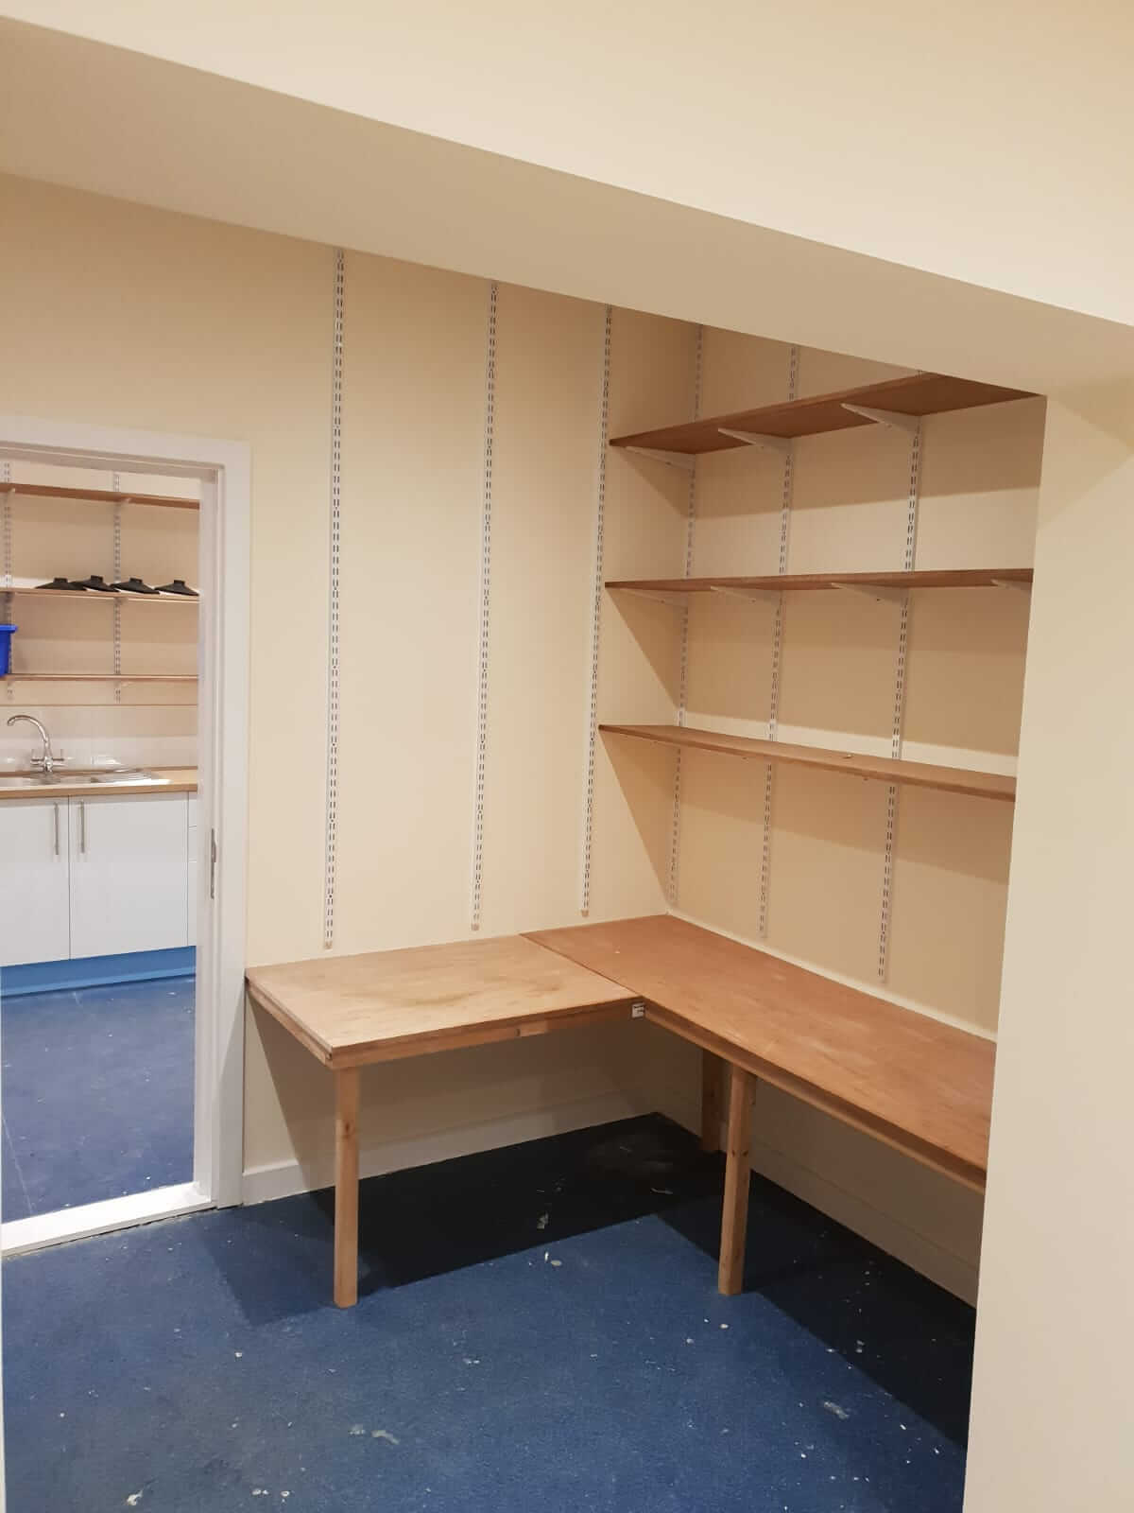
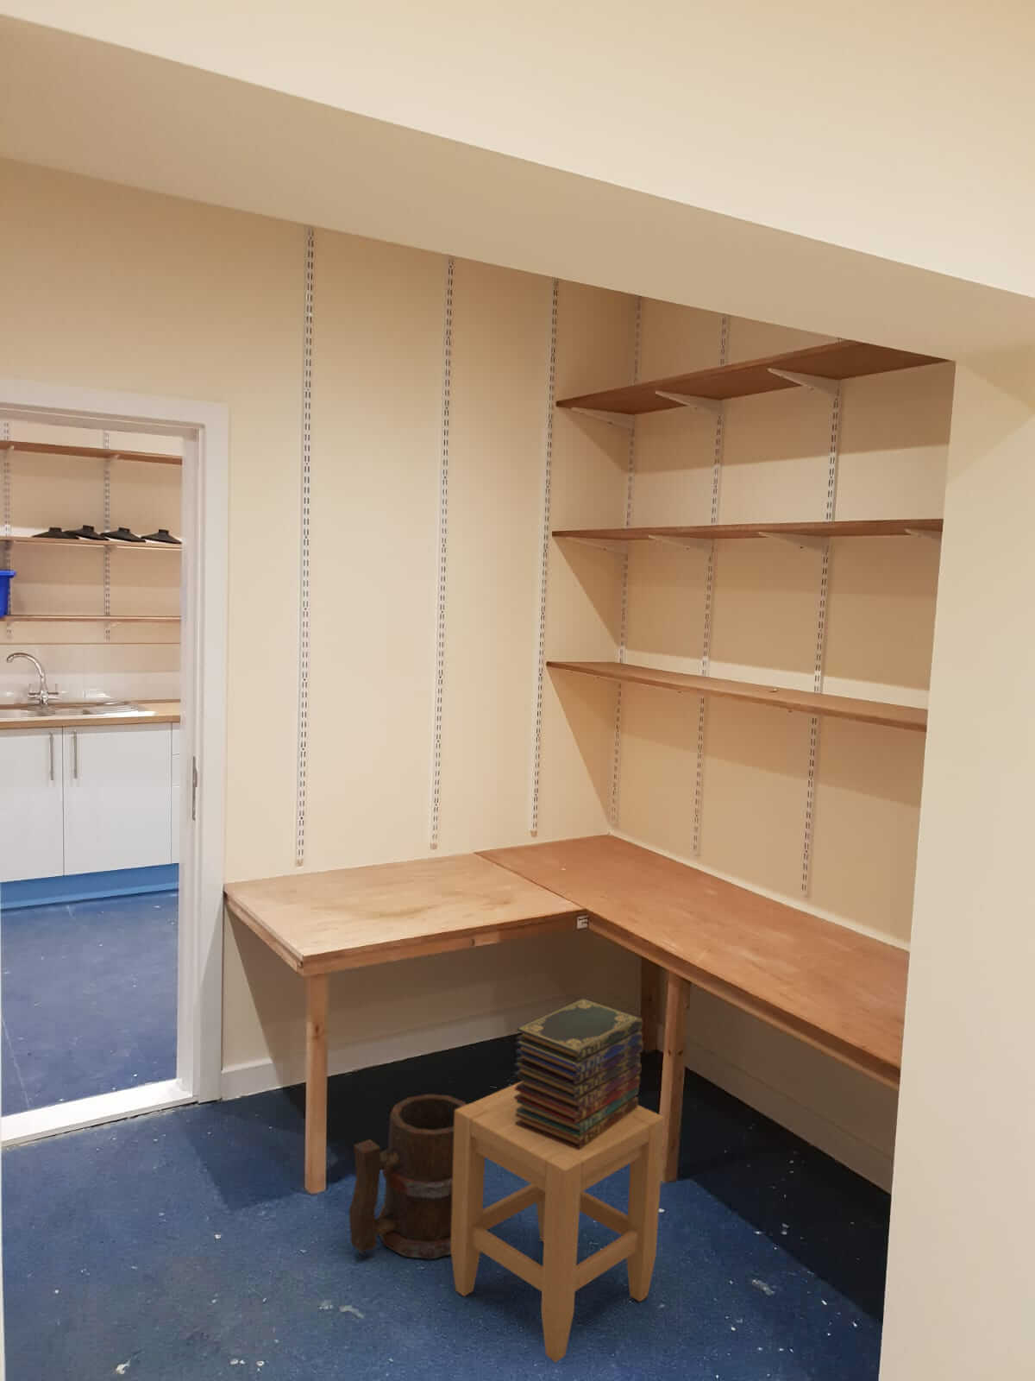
+ book stack (578, 1068)
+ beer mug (414, 1177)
+ stool (556, 1204)
